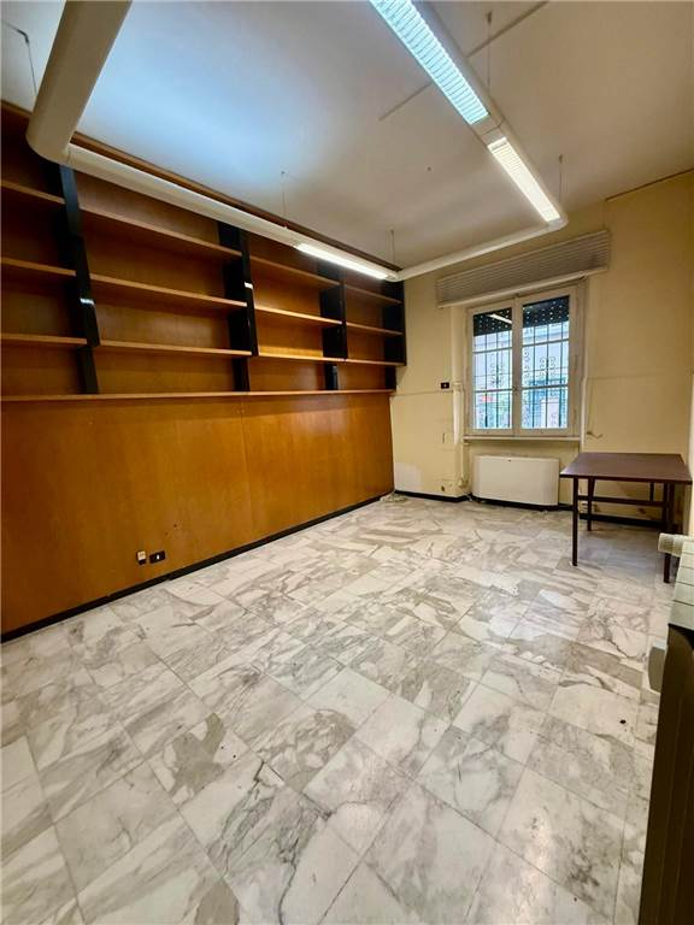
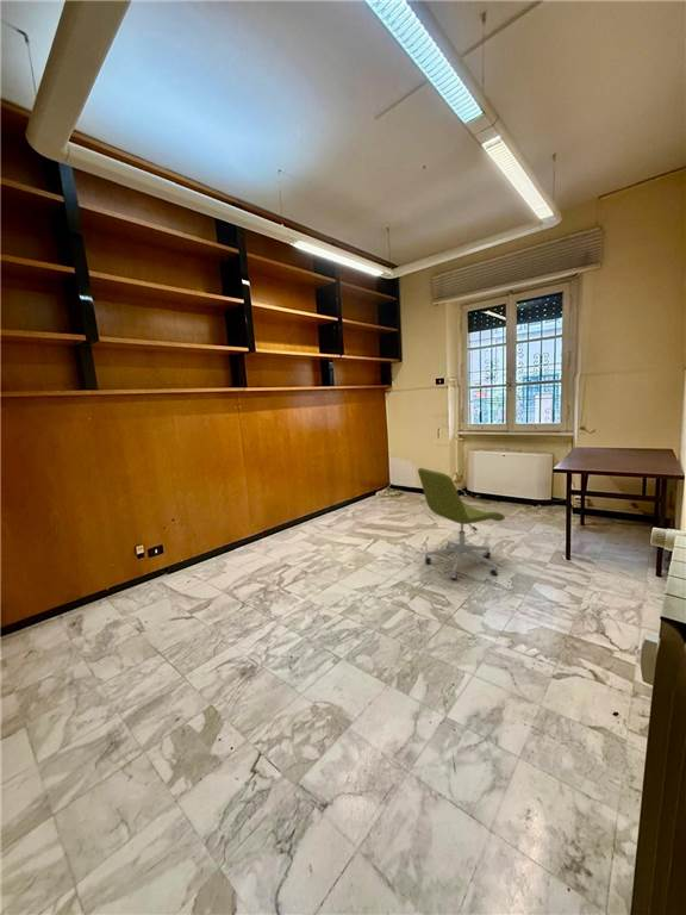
+ office chair (461, 516)
